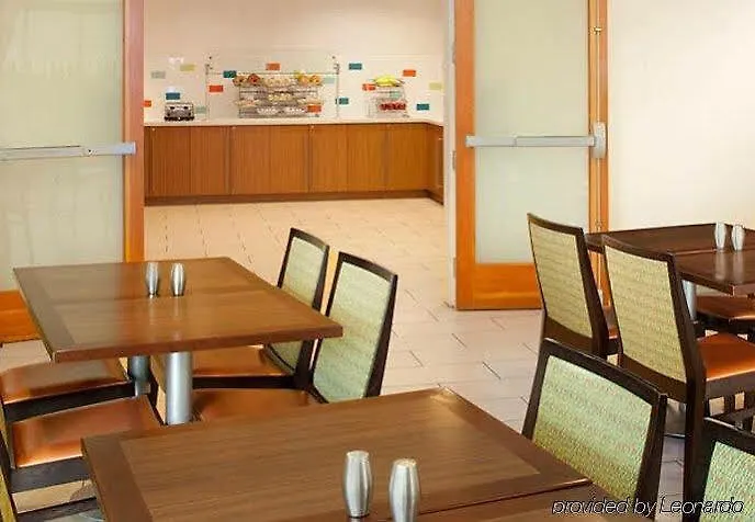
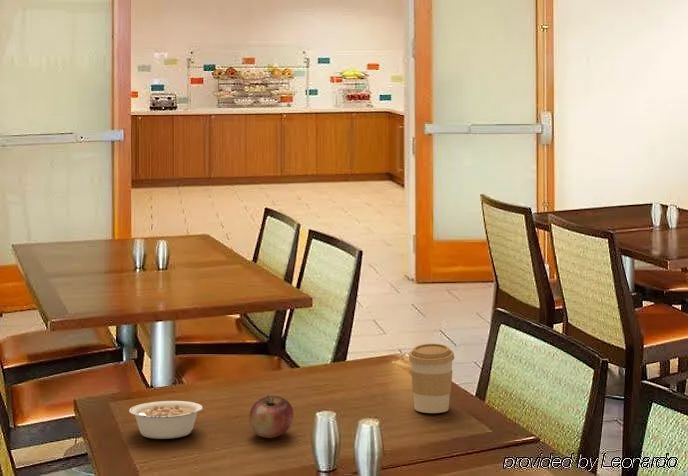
+ coffee cup (431, 377)
+ legume (169, 418)
+ apple (271, 415)
